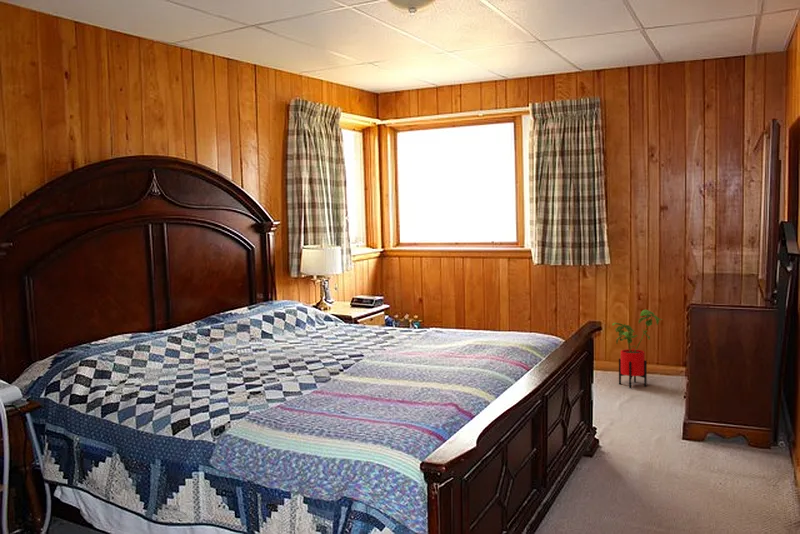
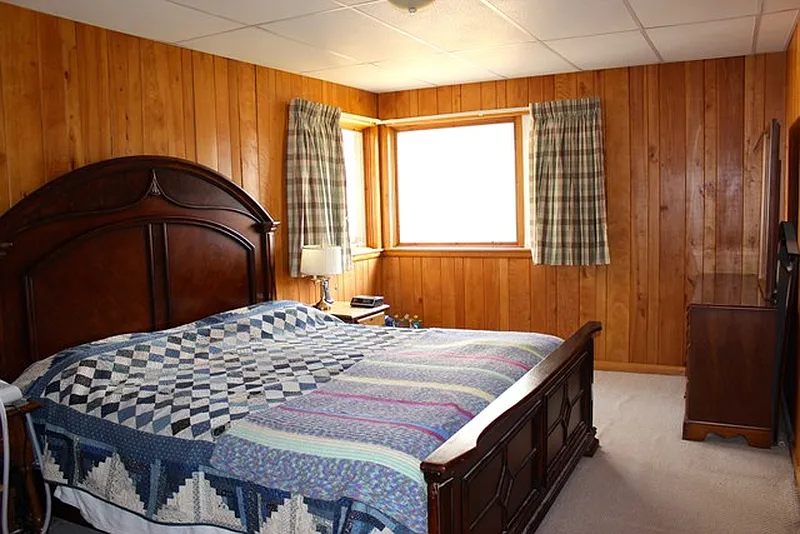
- house plant (634, 346)
